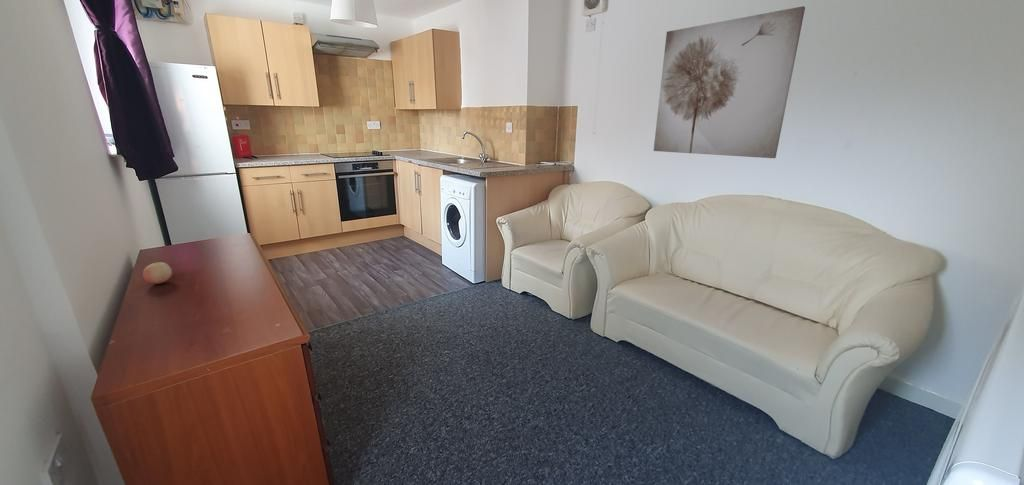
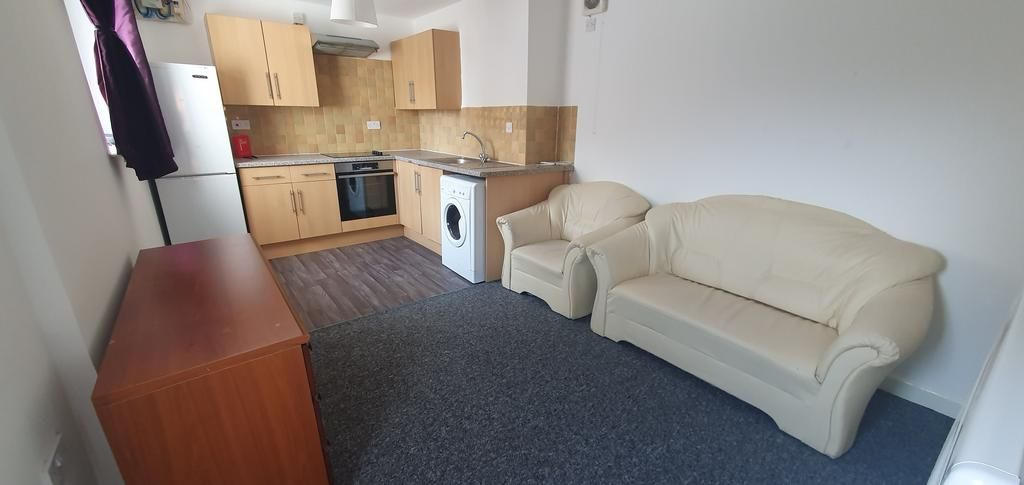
- fruit (157, 273)
- wall art (717, 90)
